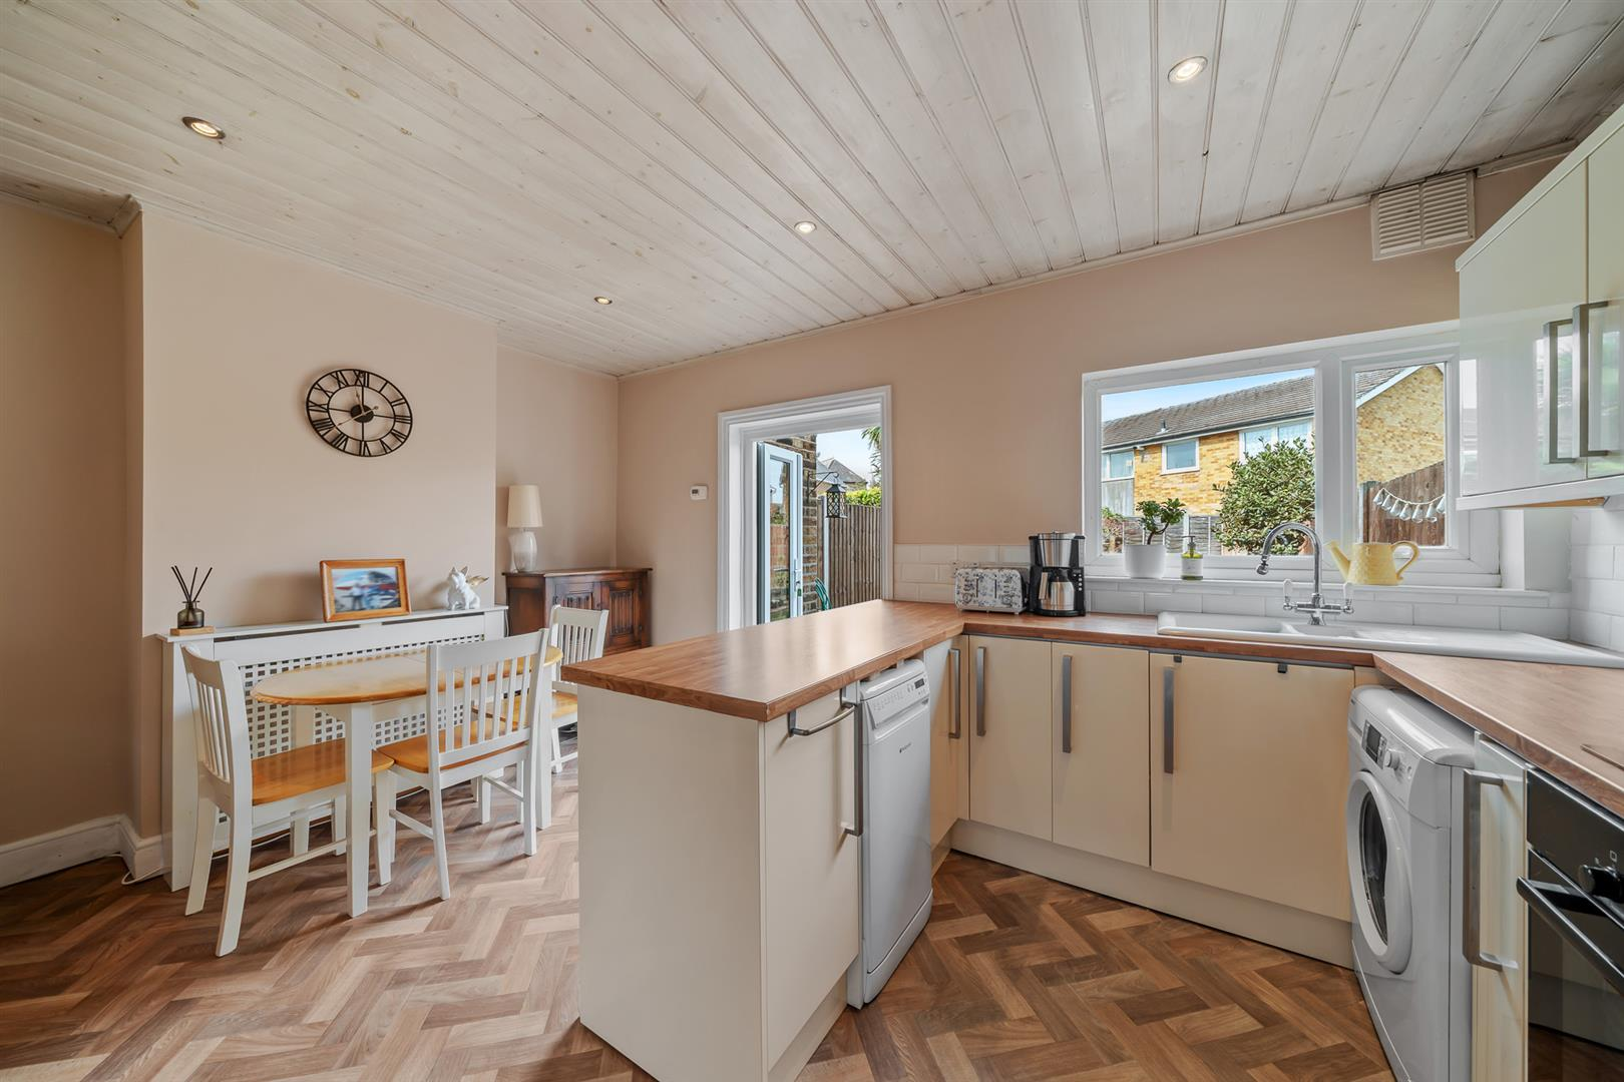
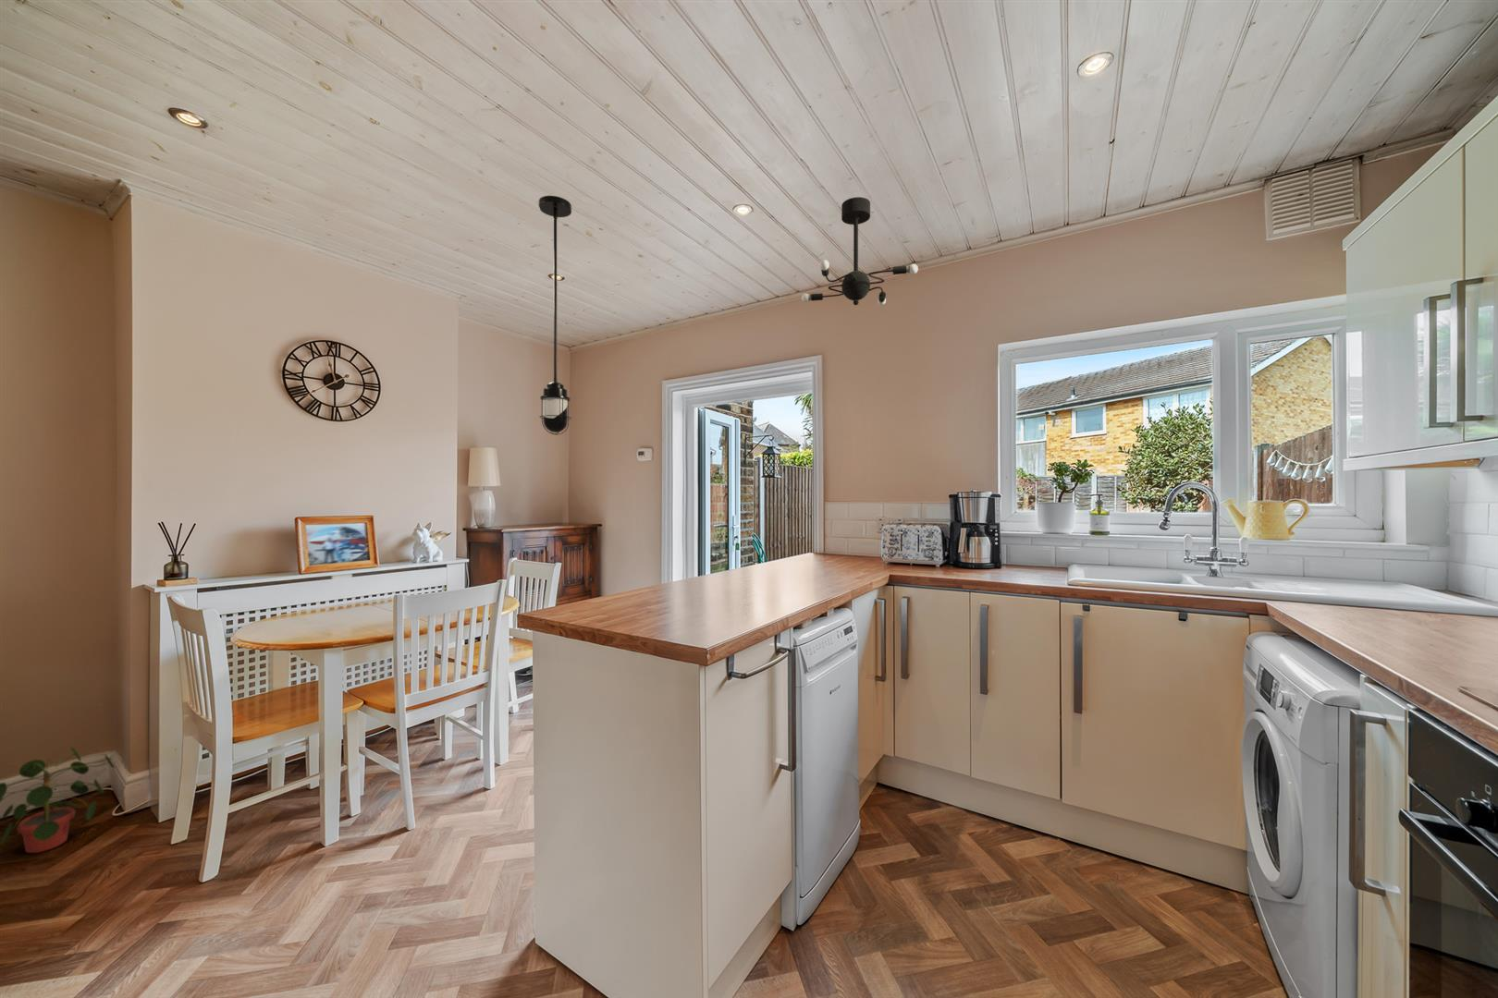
+ potted plant (57, 792)
+ ceiling light fixture (855, 254)
+ light fixture (555, 319)
